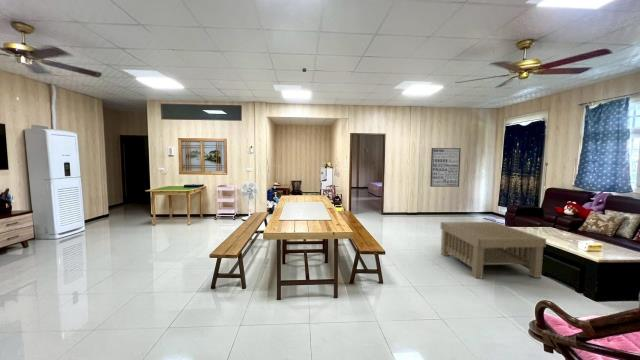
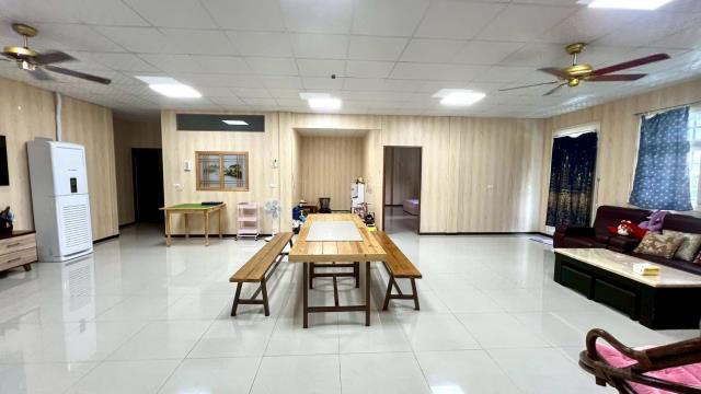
- coffee table (486, 247)
- wall art (445, 167)
